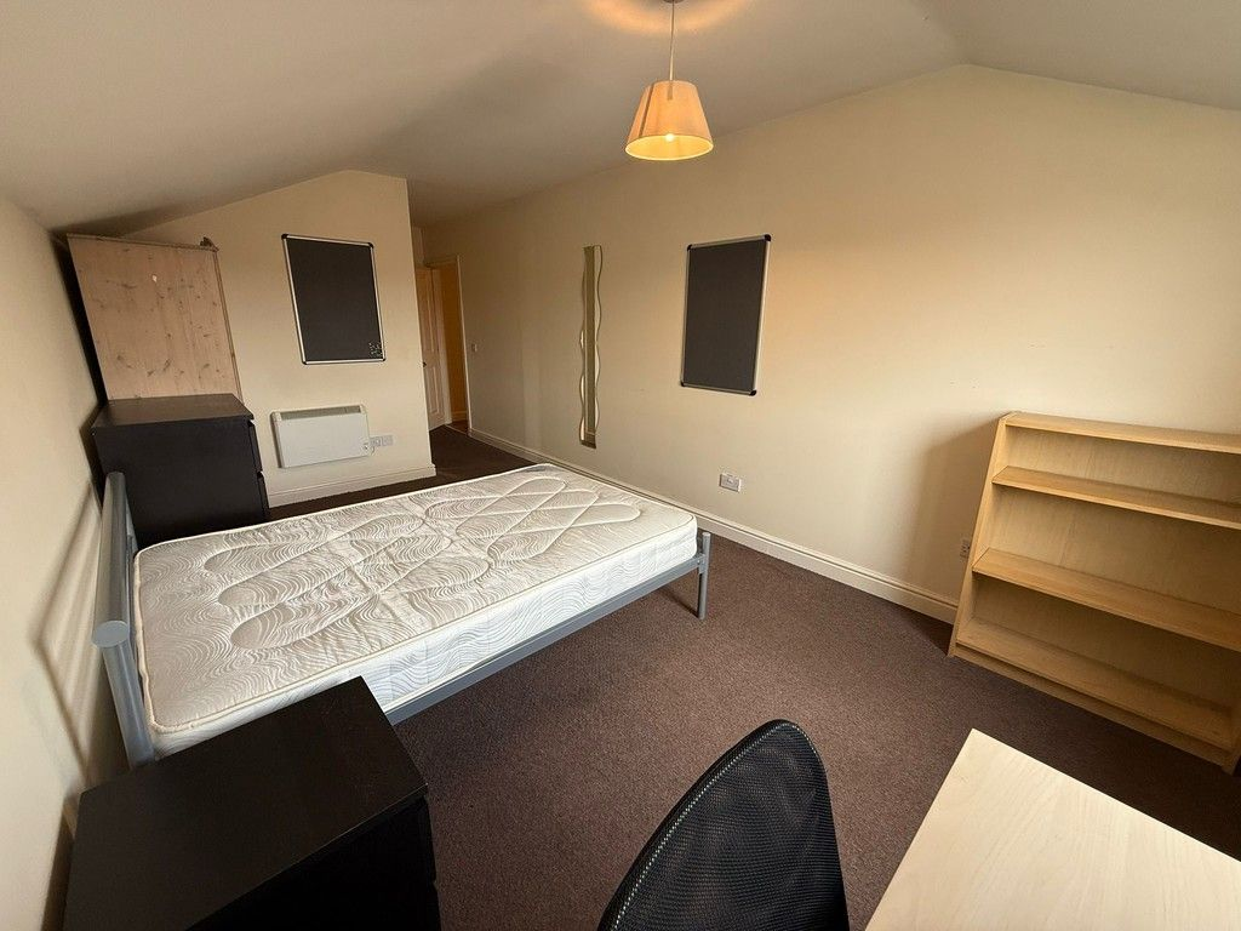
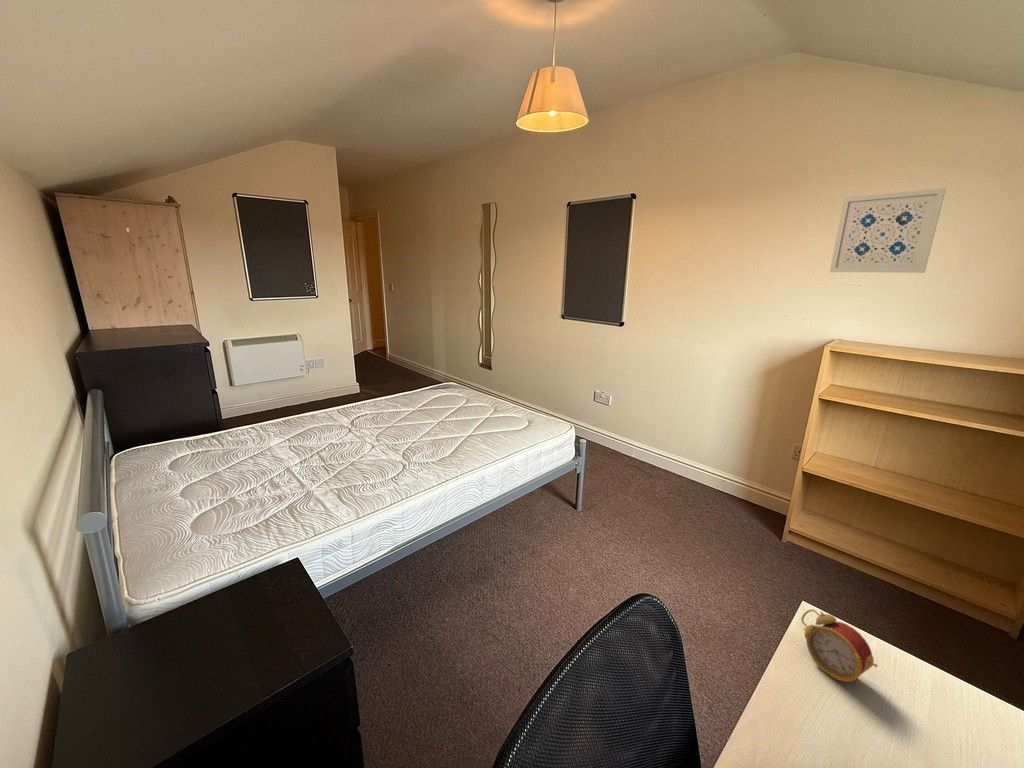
+ alarm clock (835, 644)
+ wall art (883, 233)
